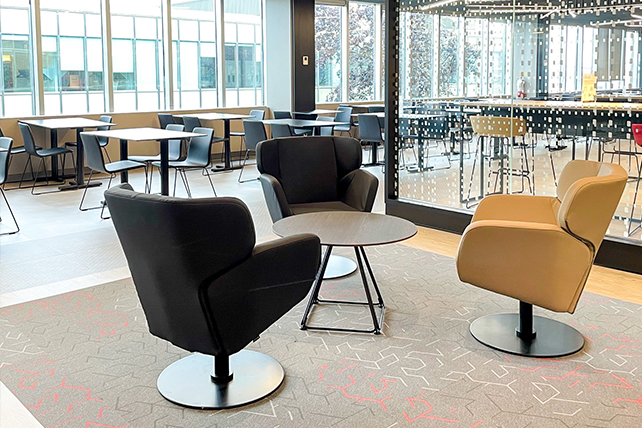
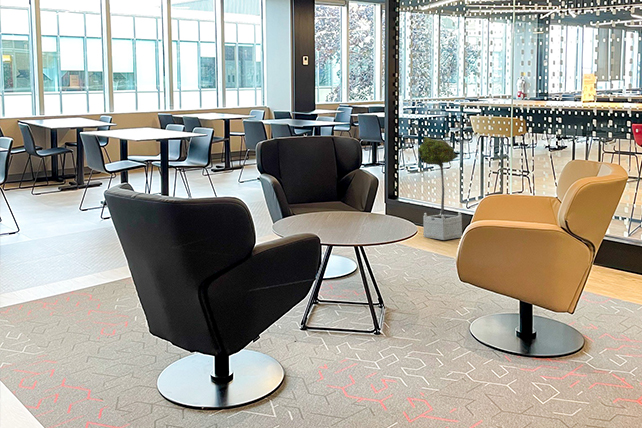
+ potted tree (442, 186)
